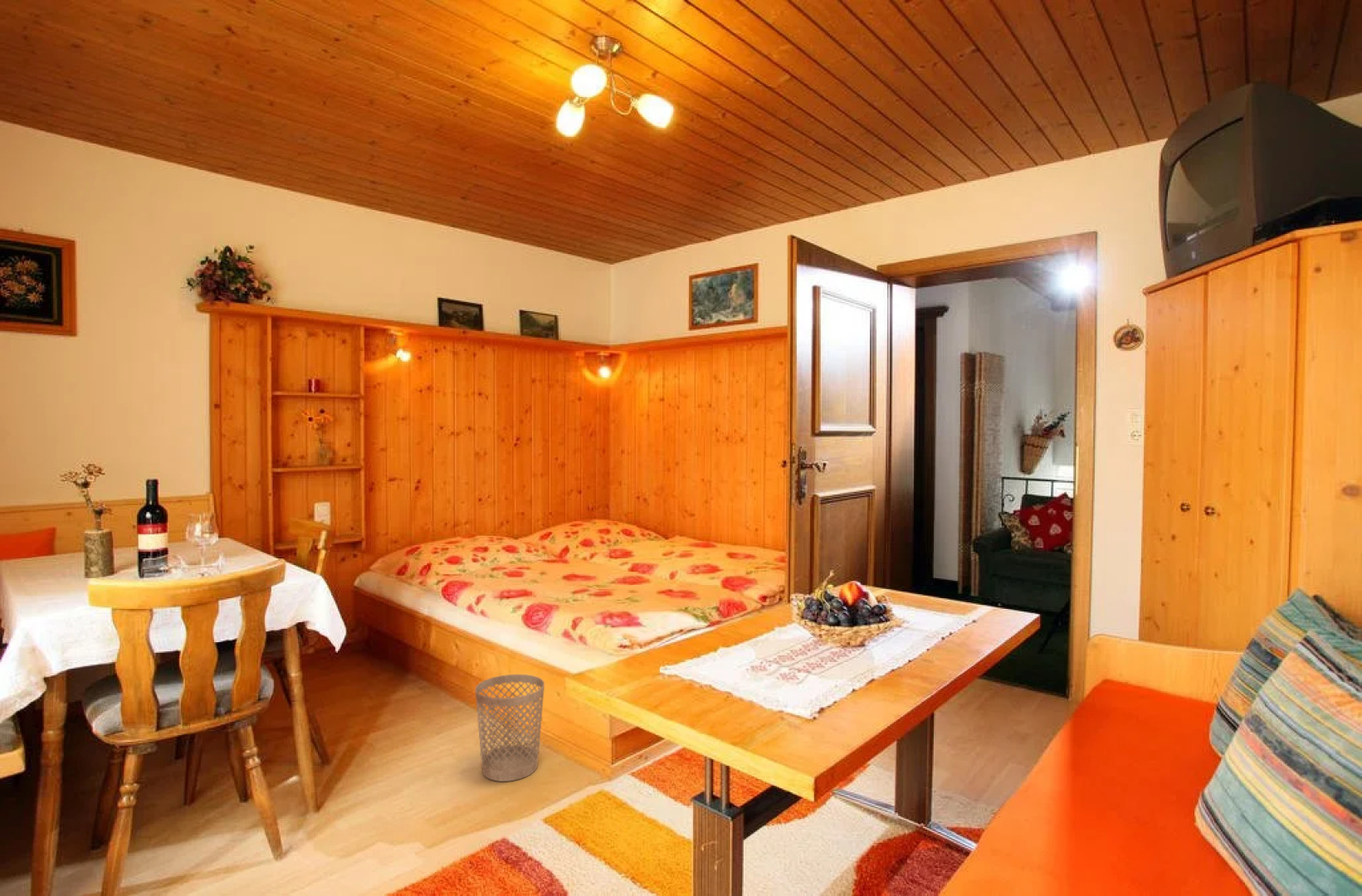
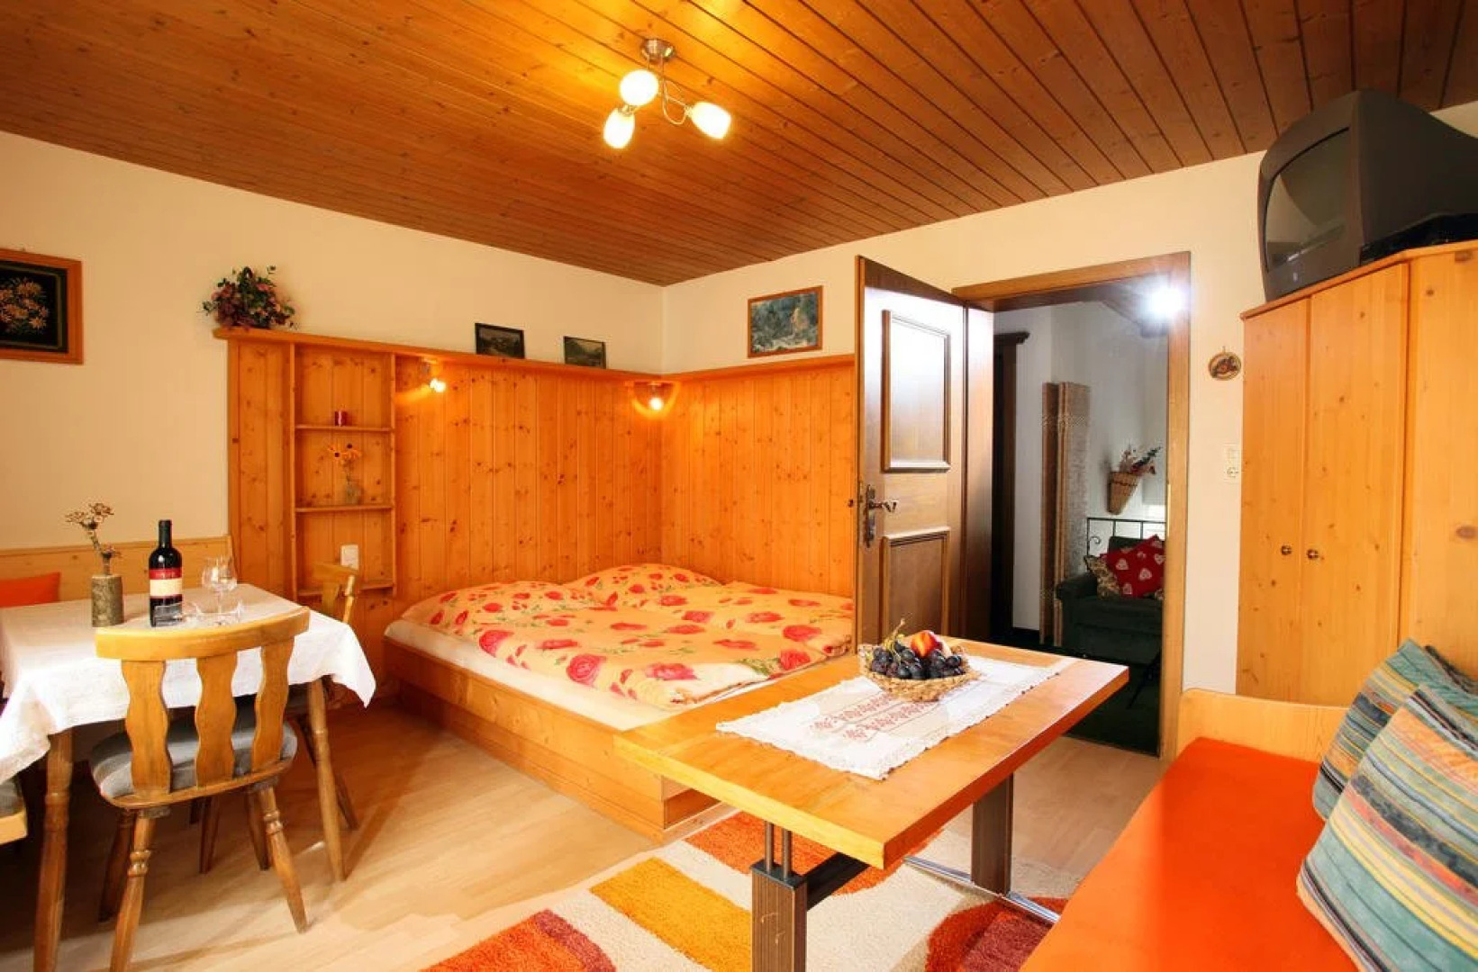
- wastebasket (510, 727)
